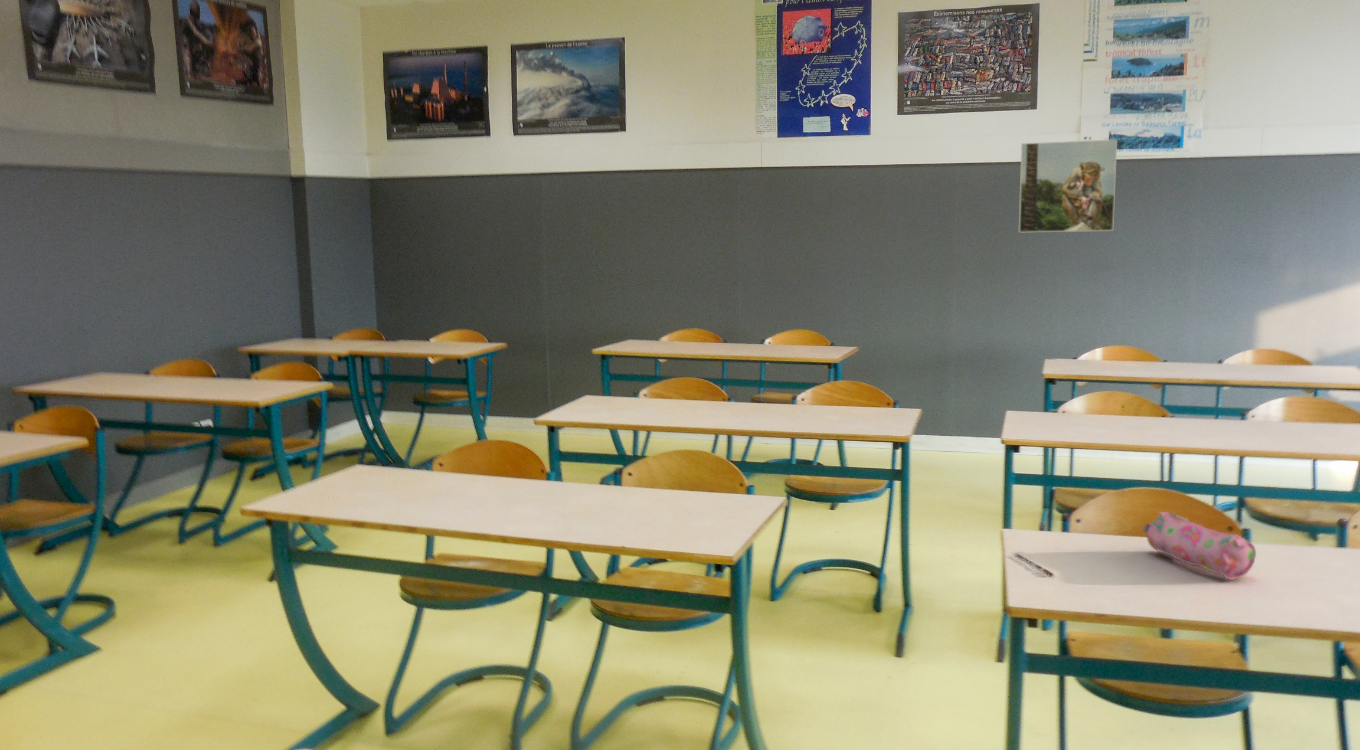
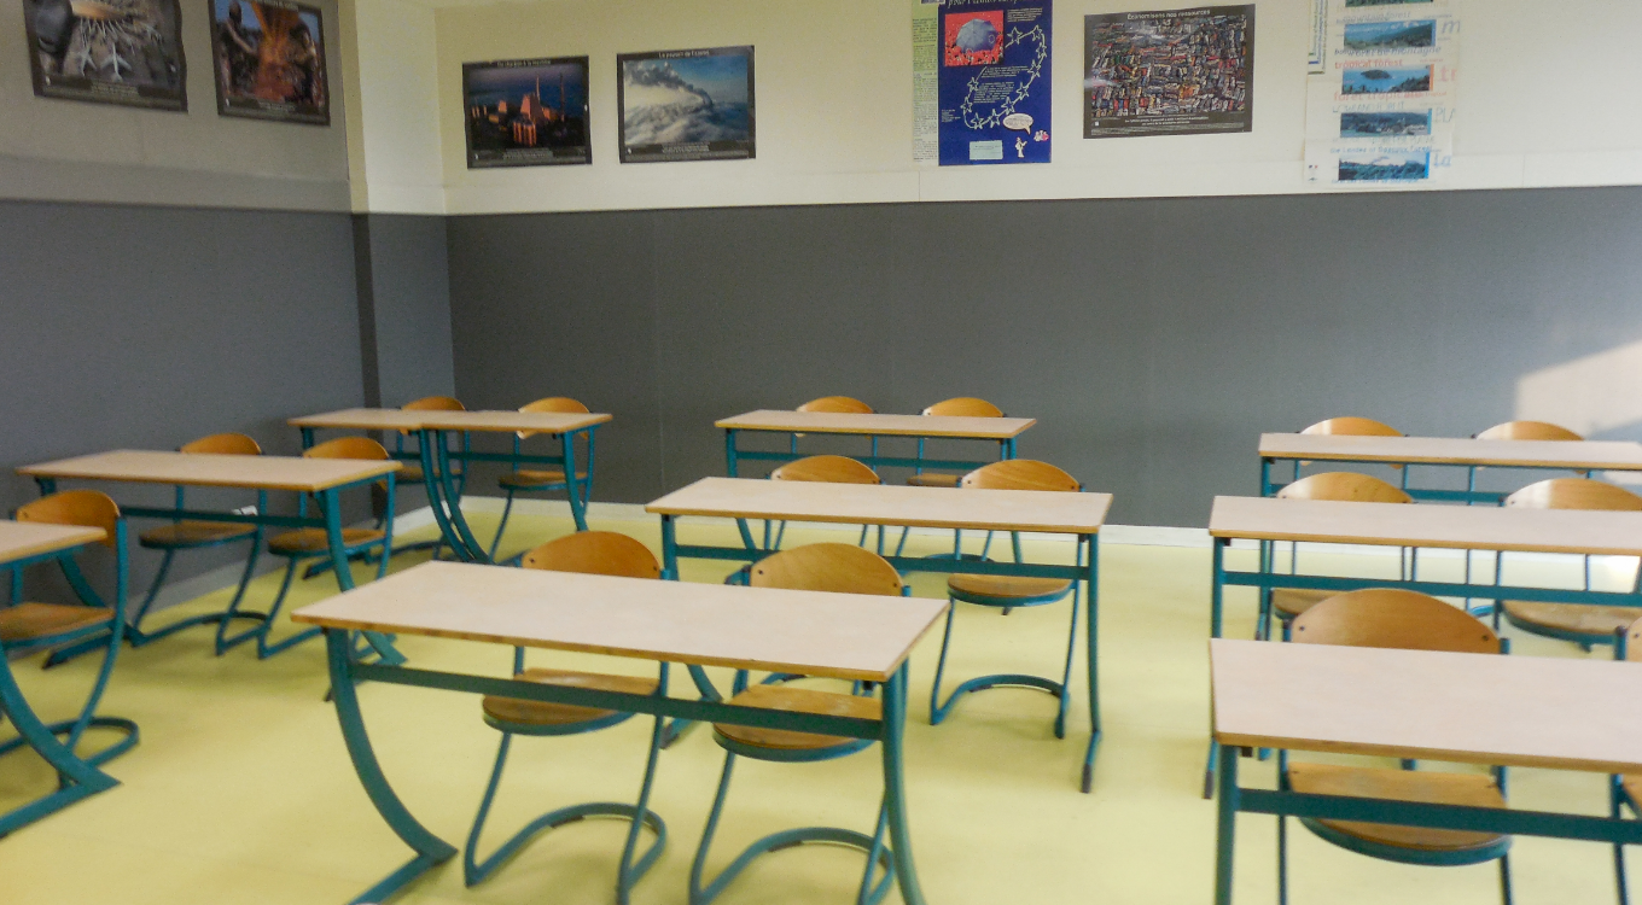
- pencil case (1197, 543)
- pen (1033, 563)
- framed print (1066, 186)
